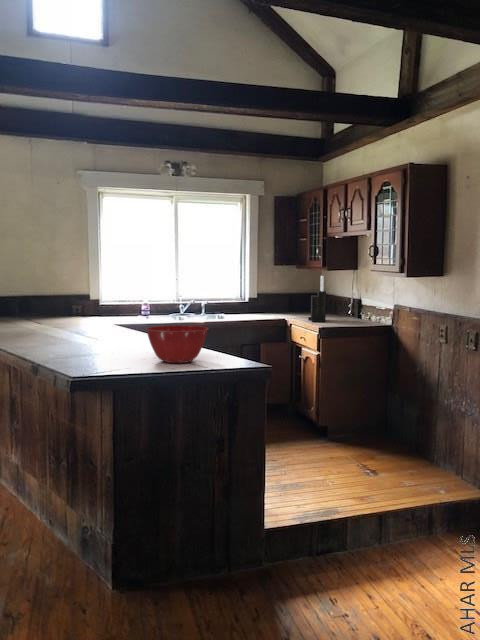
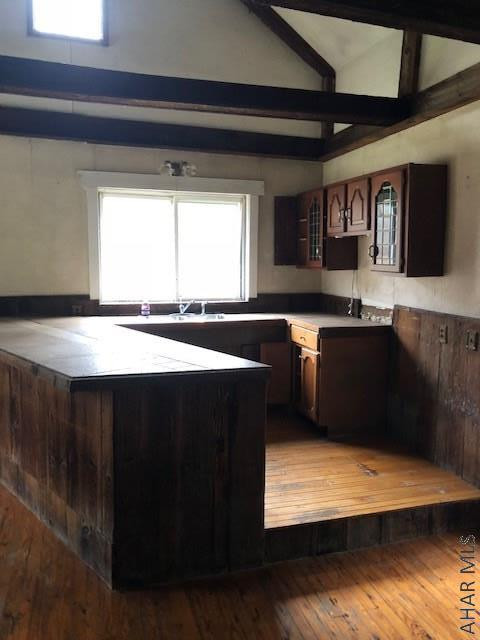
- mixing bowl (177, 344)
- knife block (316, 298)
